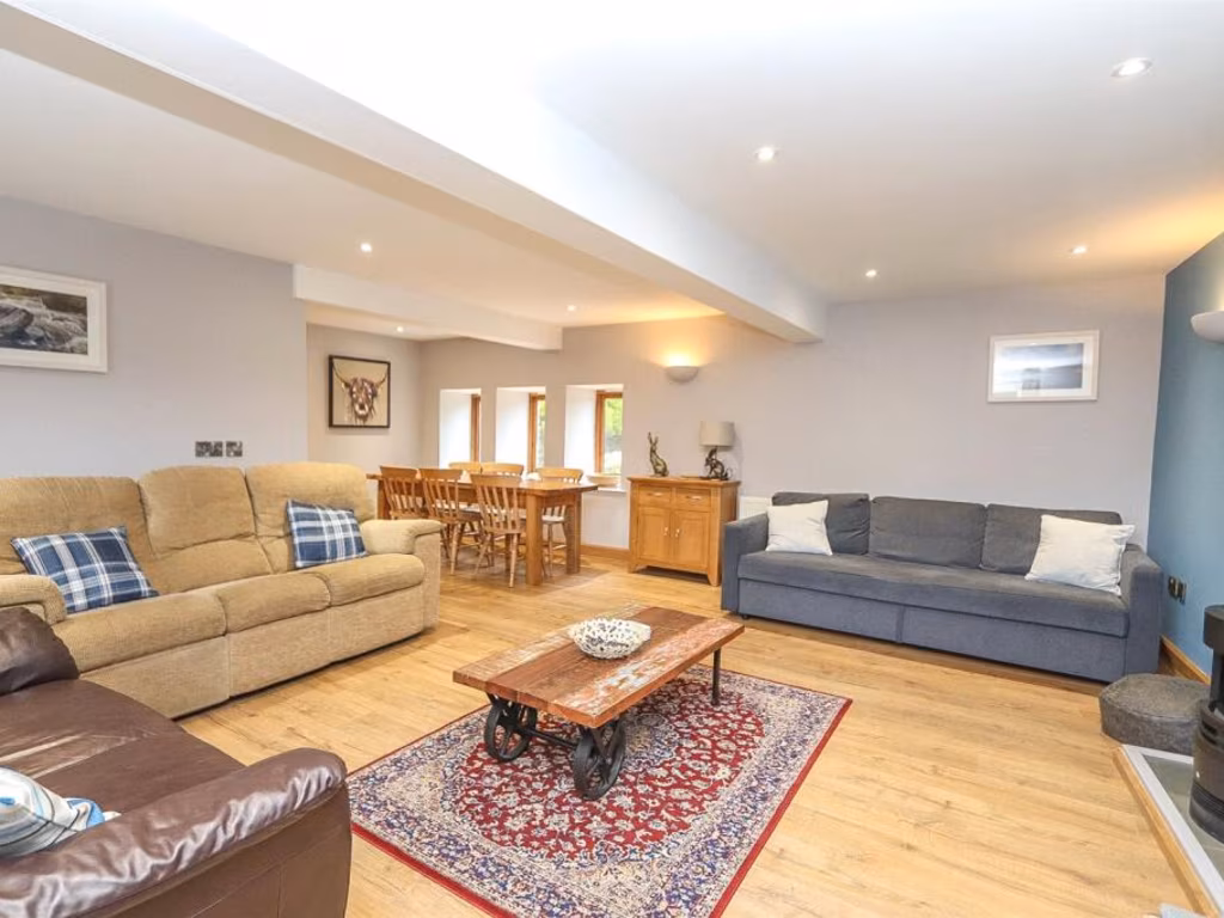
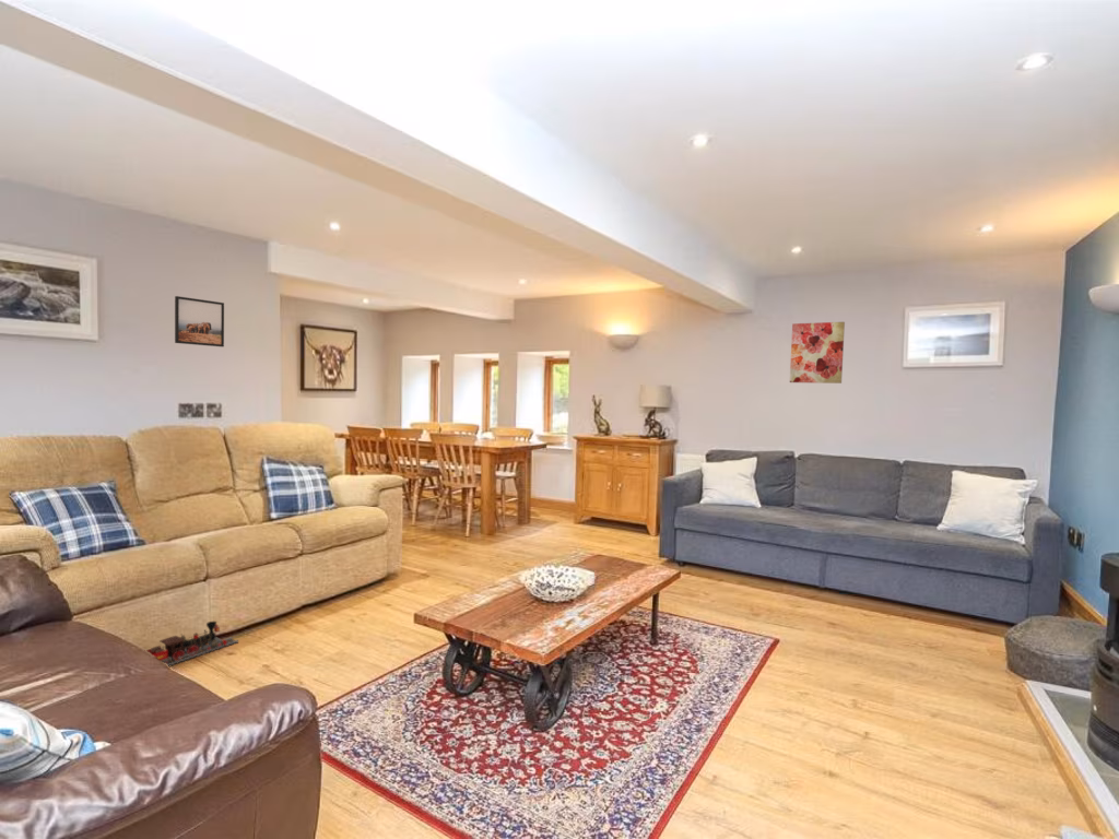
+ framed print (200, 322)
+ toy train (181, 645)
+ wall art (816, 353)
